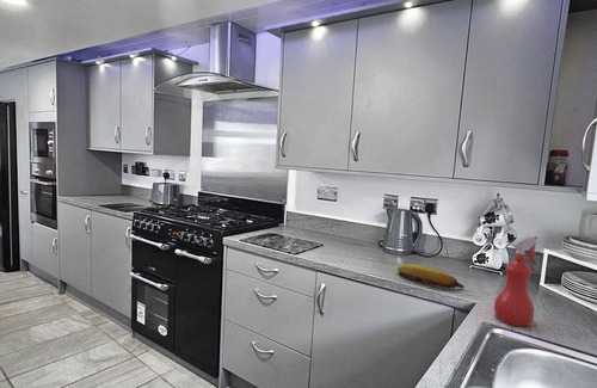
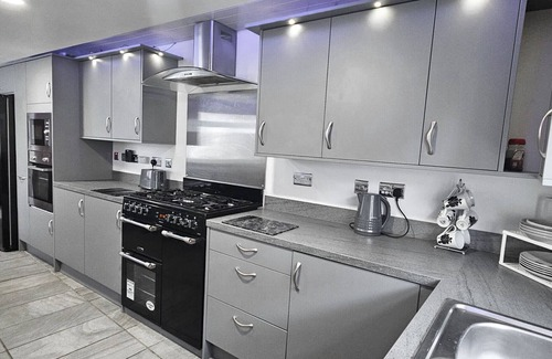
- spray bottle (519, 278)
- fruit (430, 272)
